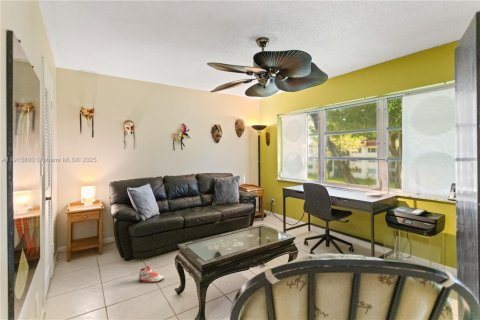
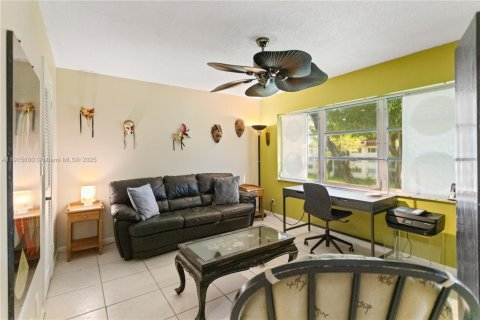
- sneaker (151, 273)
